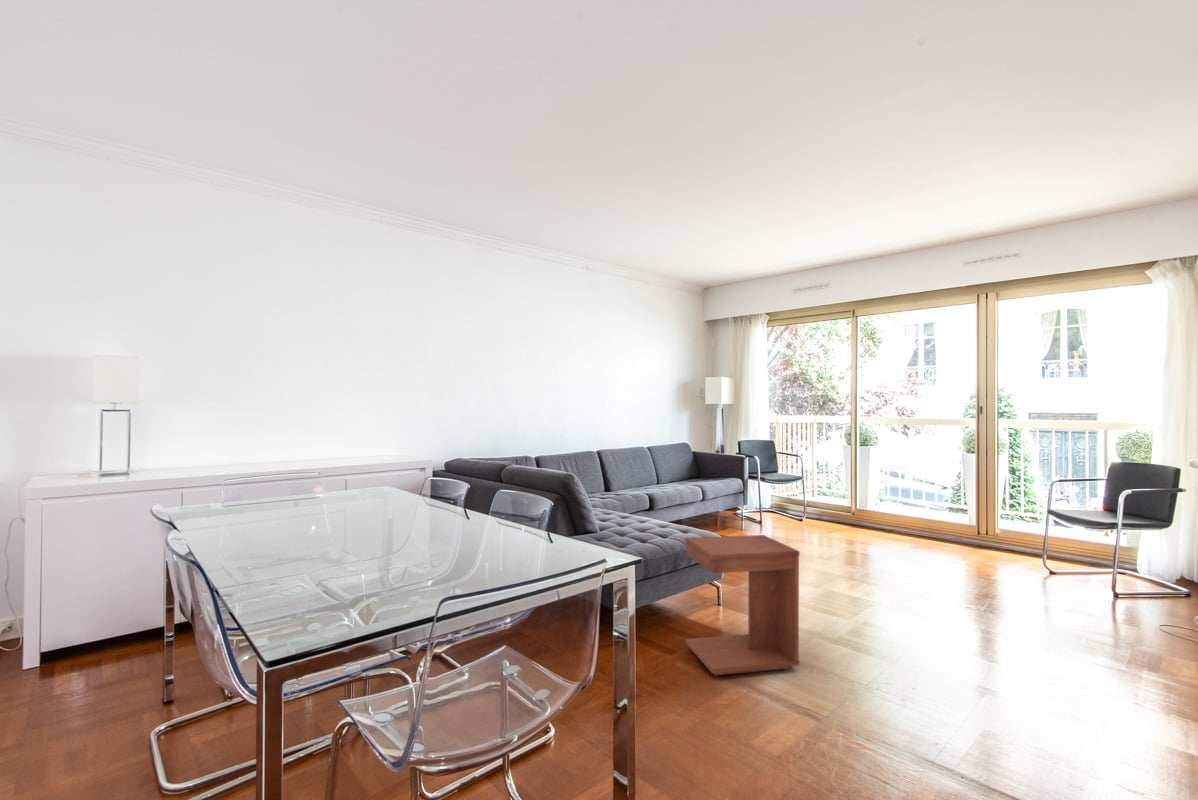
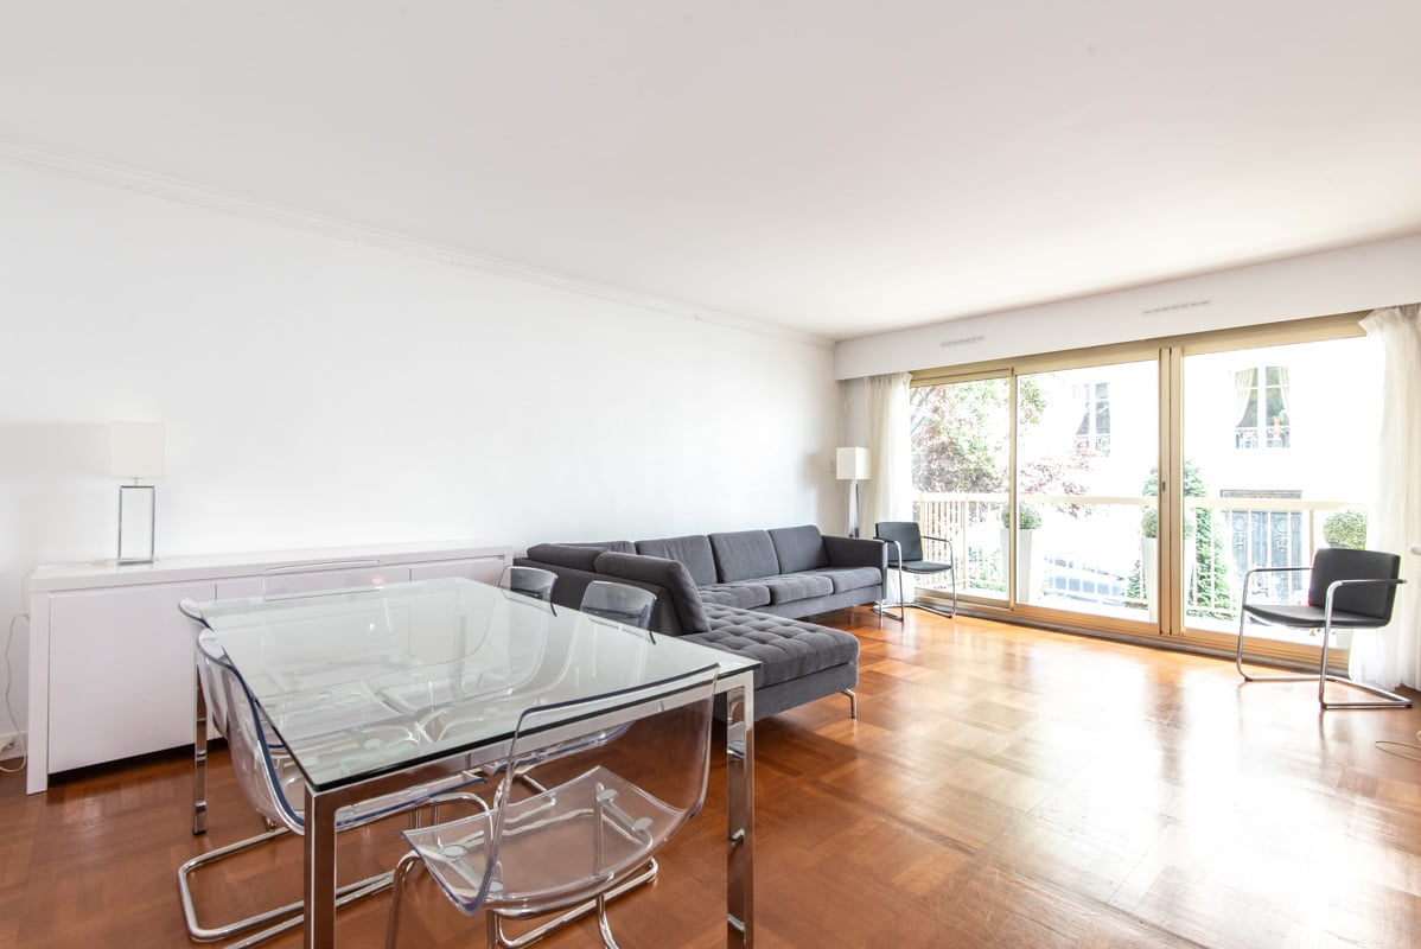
- side table (748, 602)
